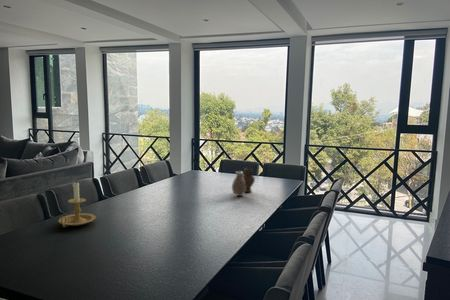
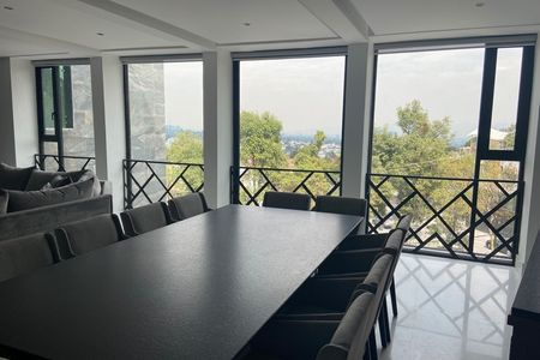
- candle holder (76, 202)
- vase (243, 181)
